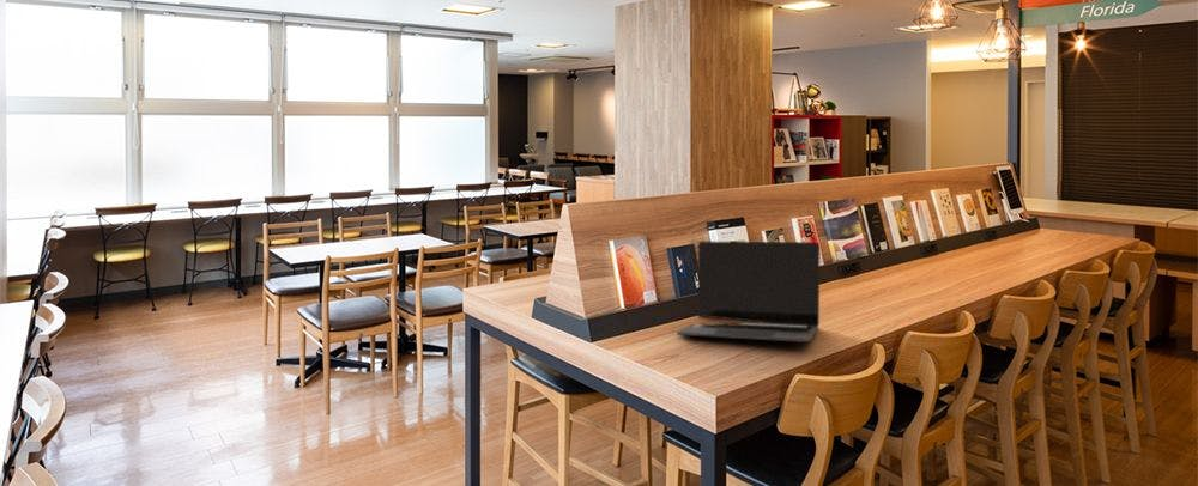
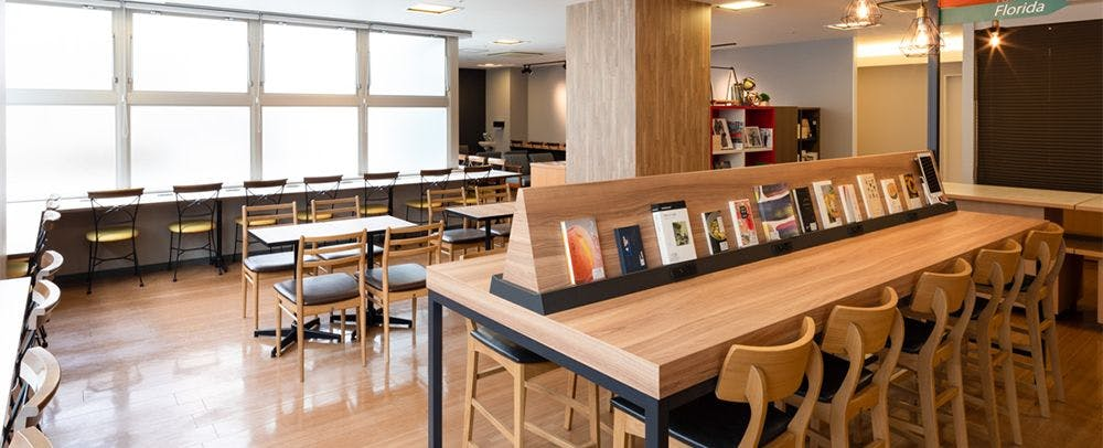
- laptop (749, 287)
